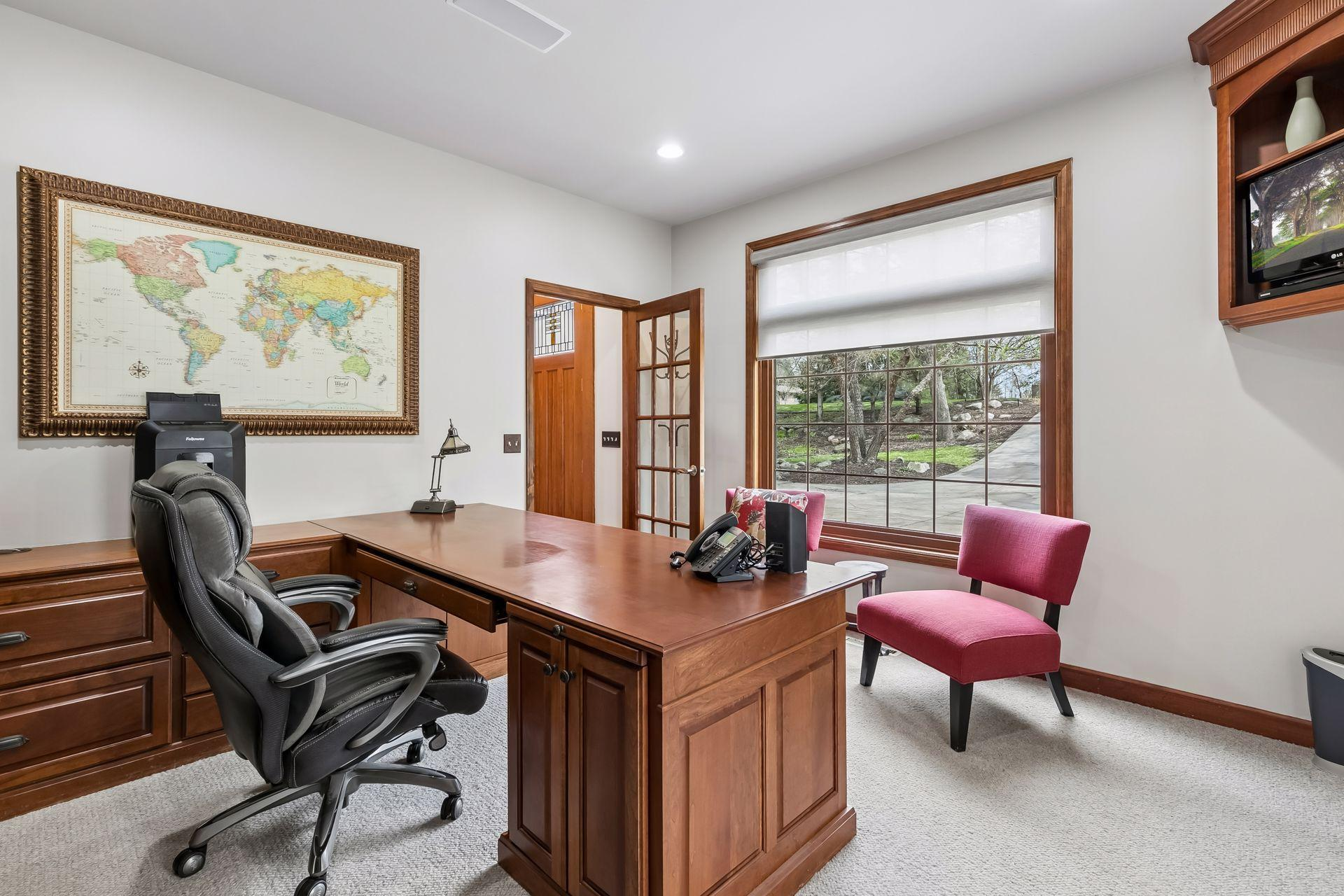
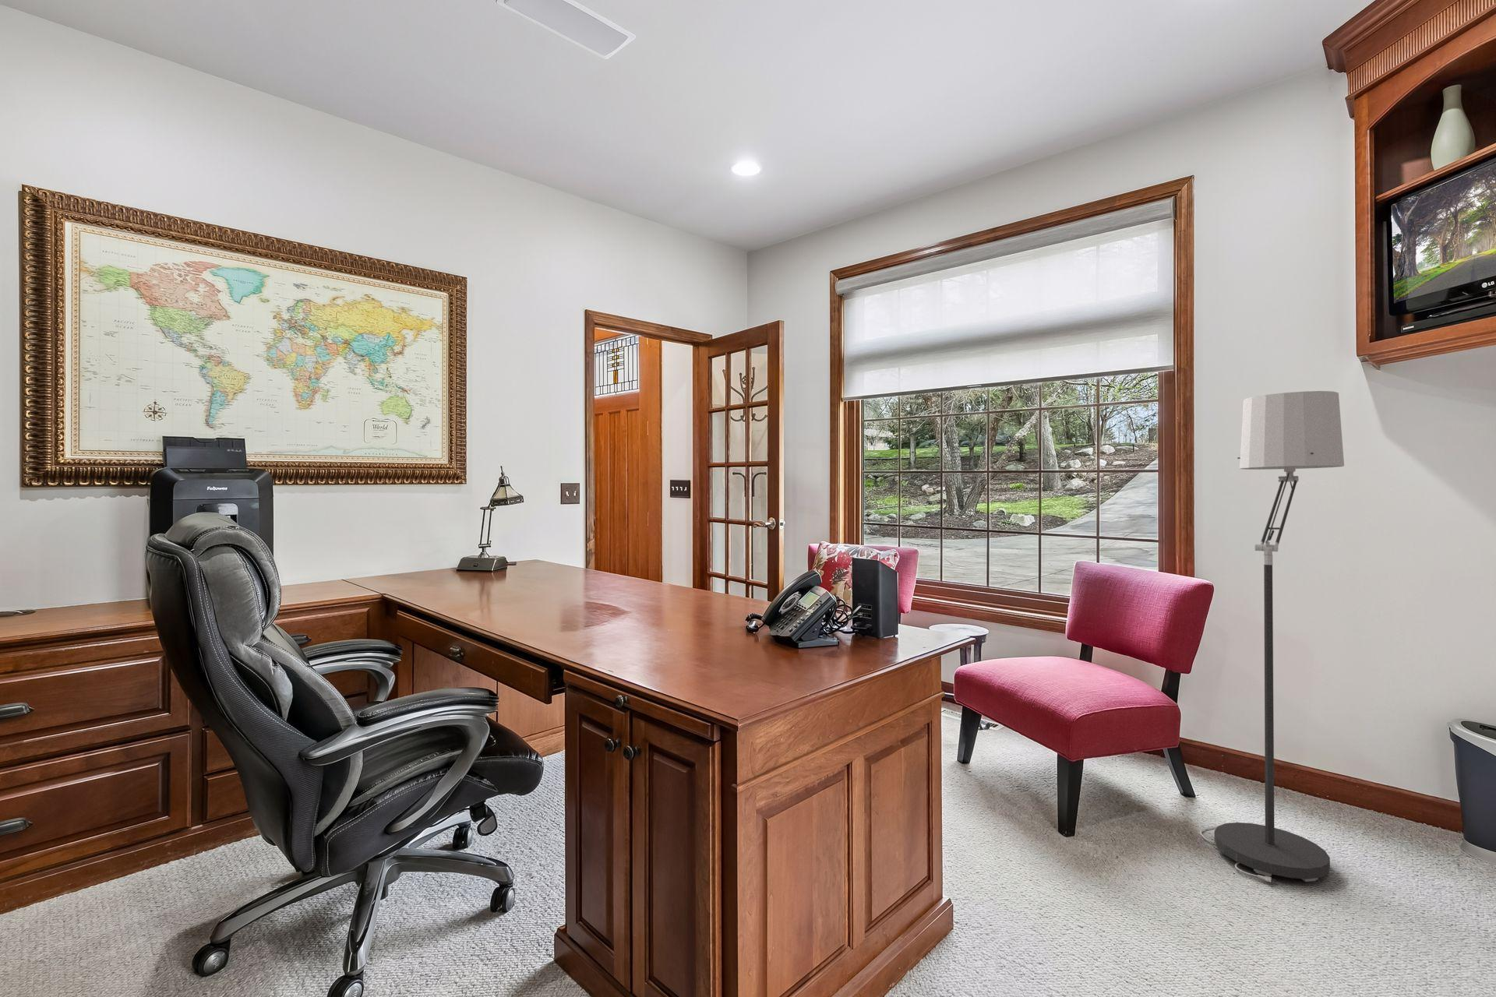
+ floor lamp (1271, 609)
